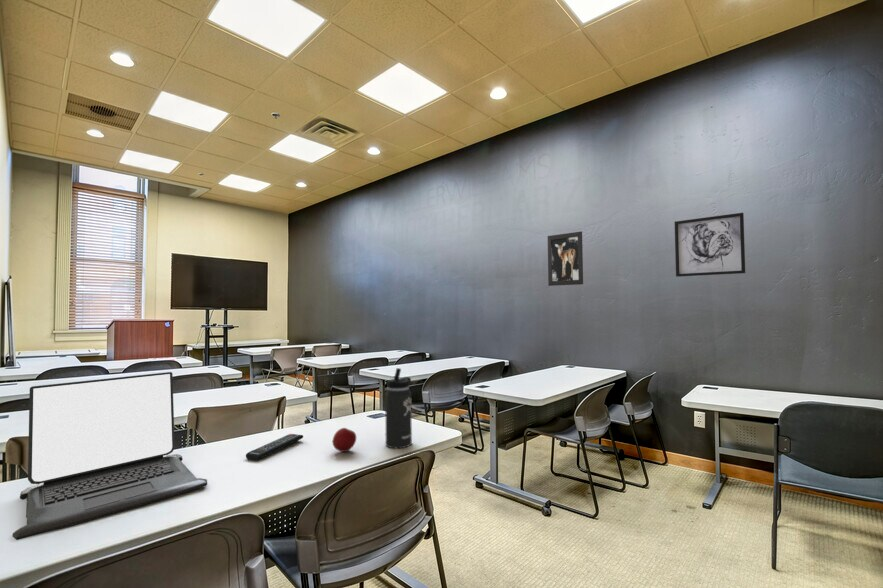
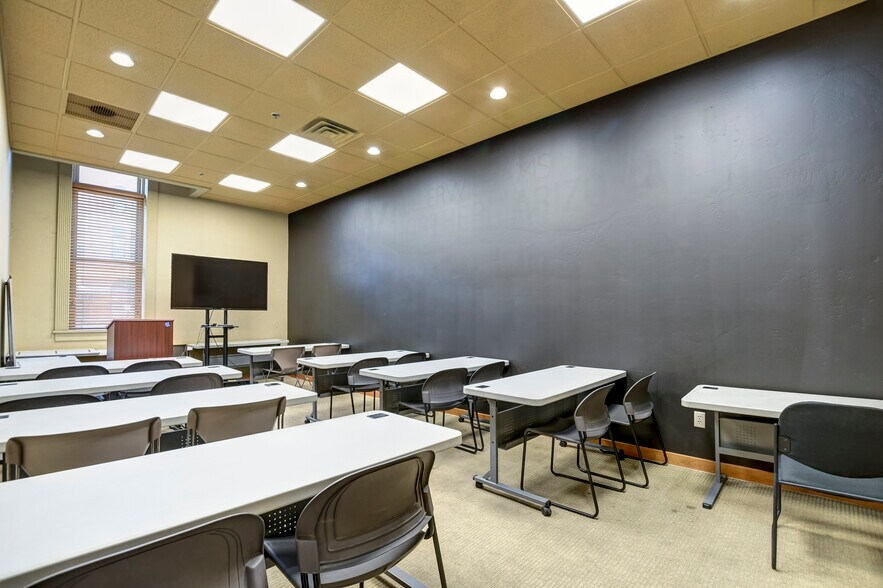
- thermos bottle (400, 405)
- apple (344, 439)
- remote control (276, 446)
- wall art (708, 246)
- wall art (564, 259)
- laptop (115, 437)
